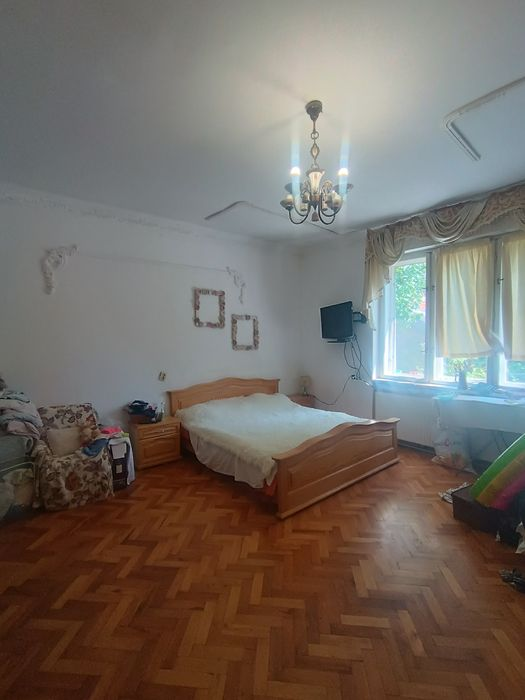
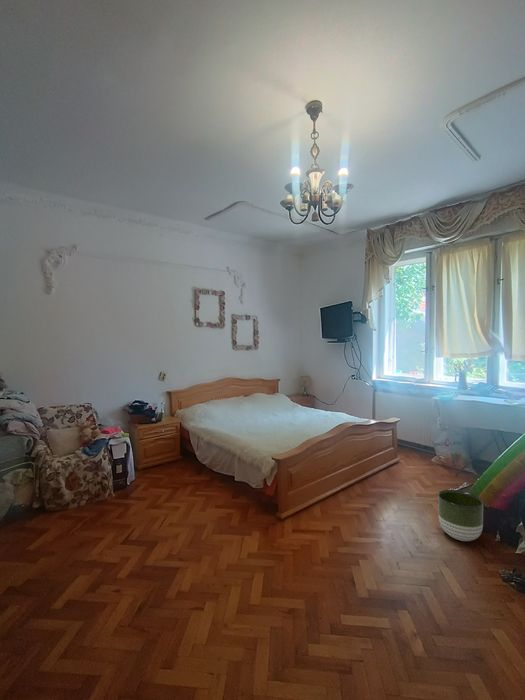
+ planter (460, 517)
